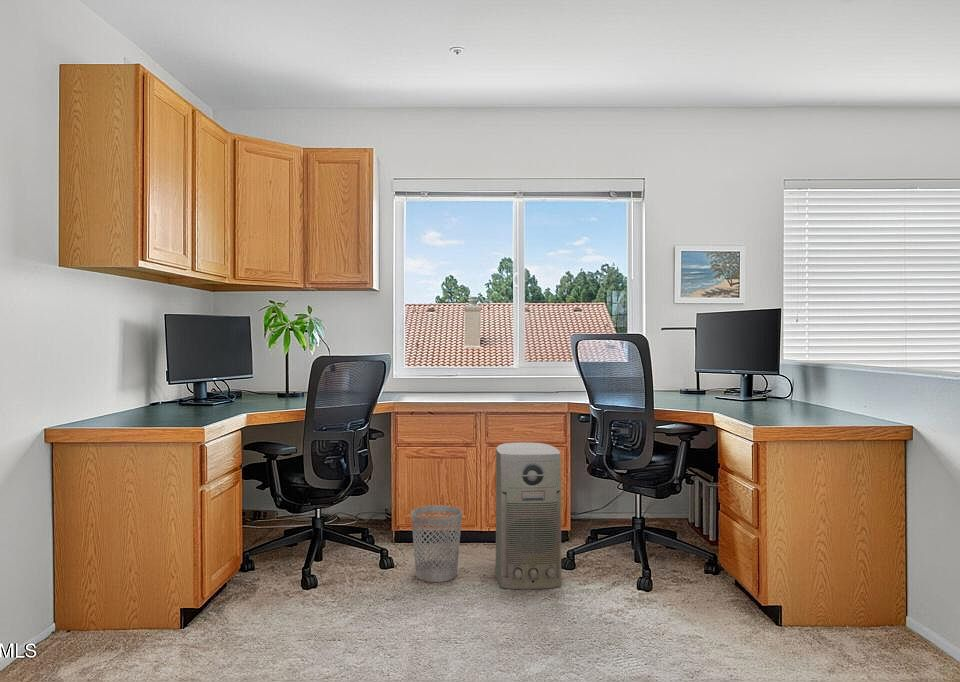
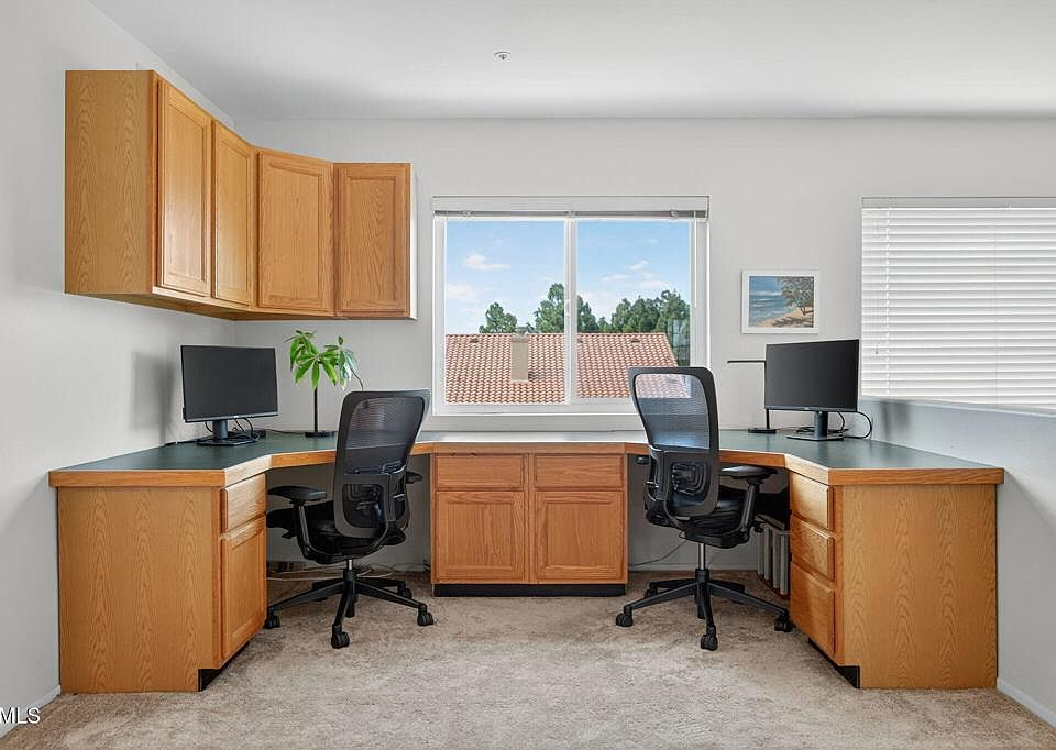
- wastebasket (436, 543)
- air purifier (526, 511)
